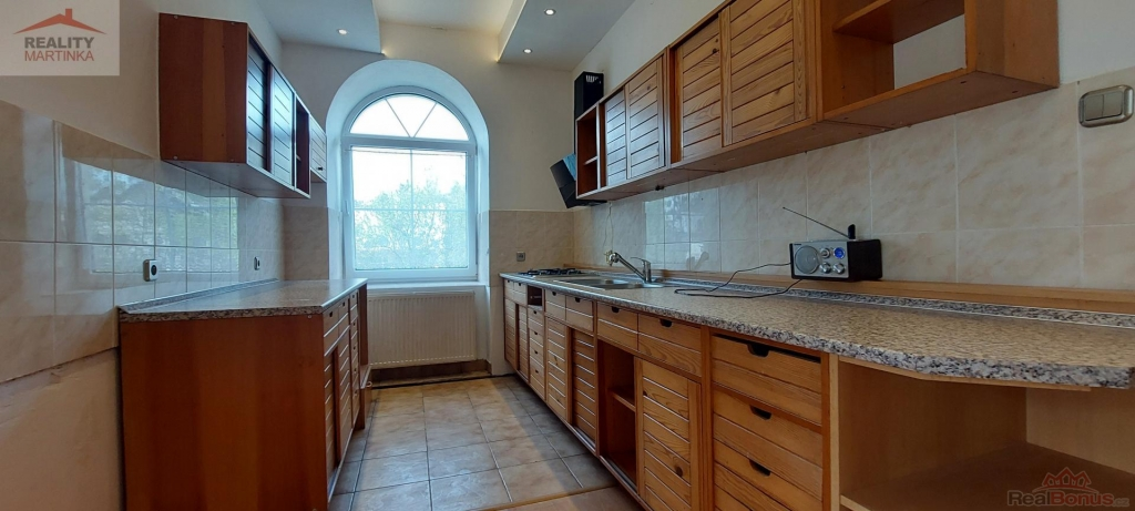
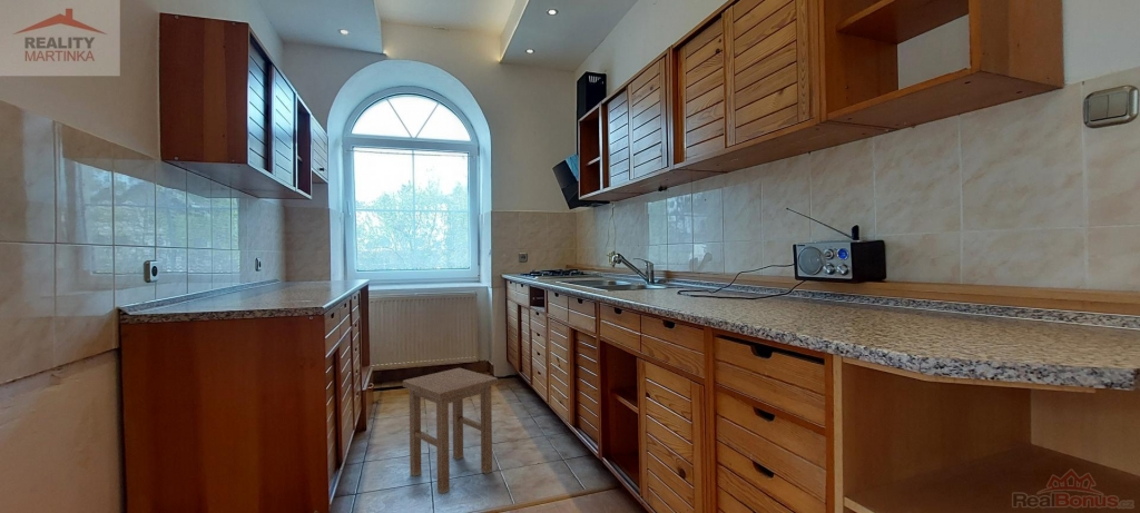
+ stool (453, 425)
